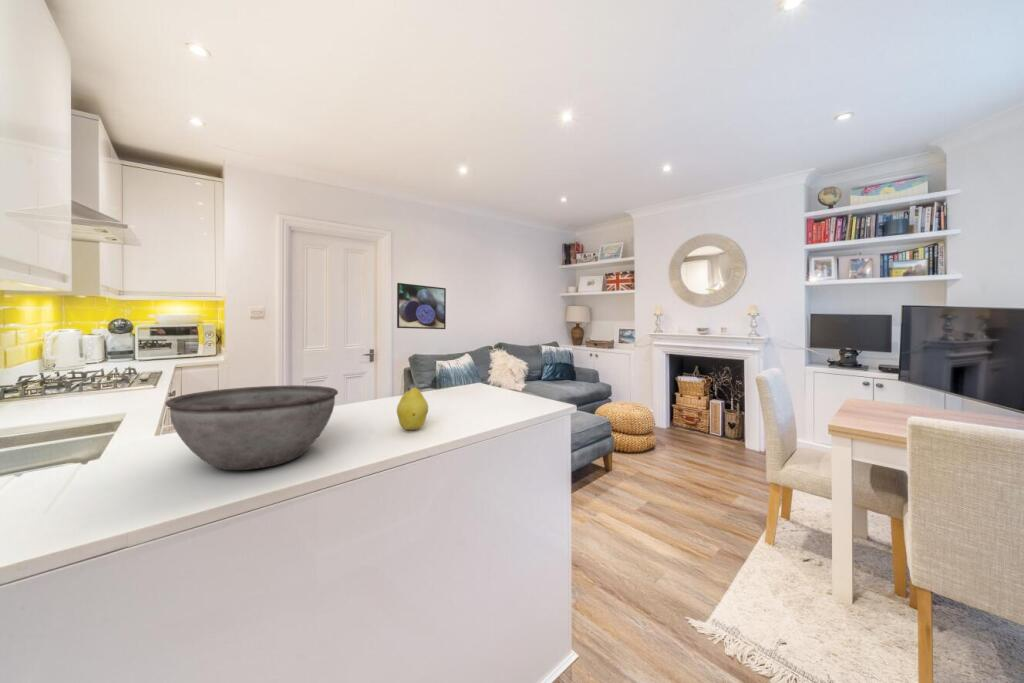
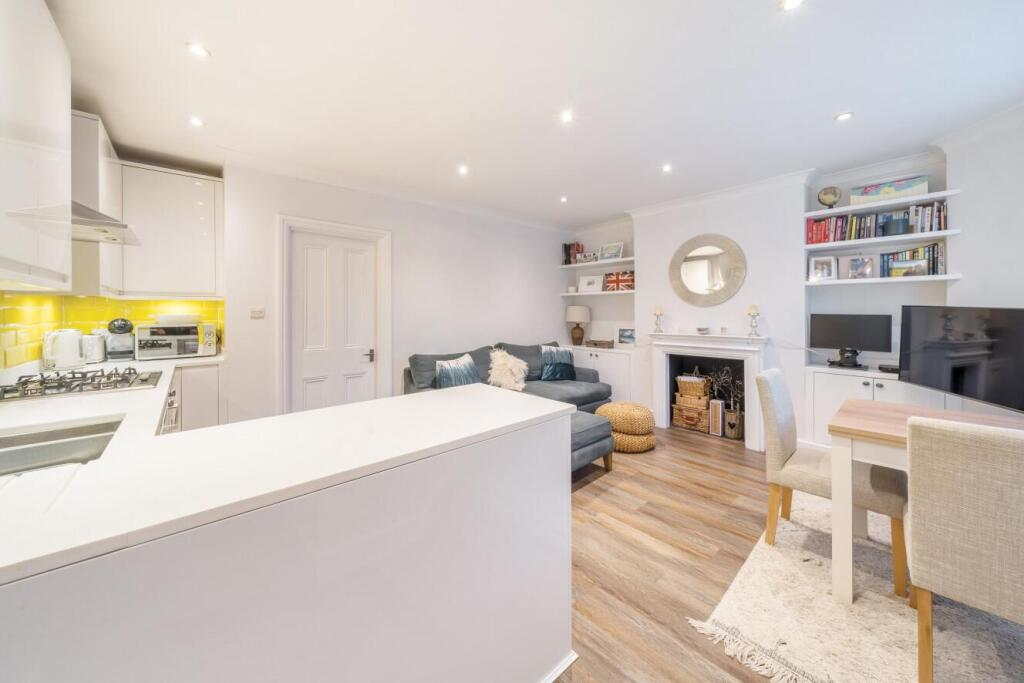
- fruit (412, 408)
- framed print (422, 307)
- bowl (260, 425)
